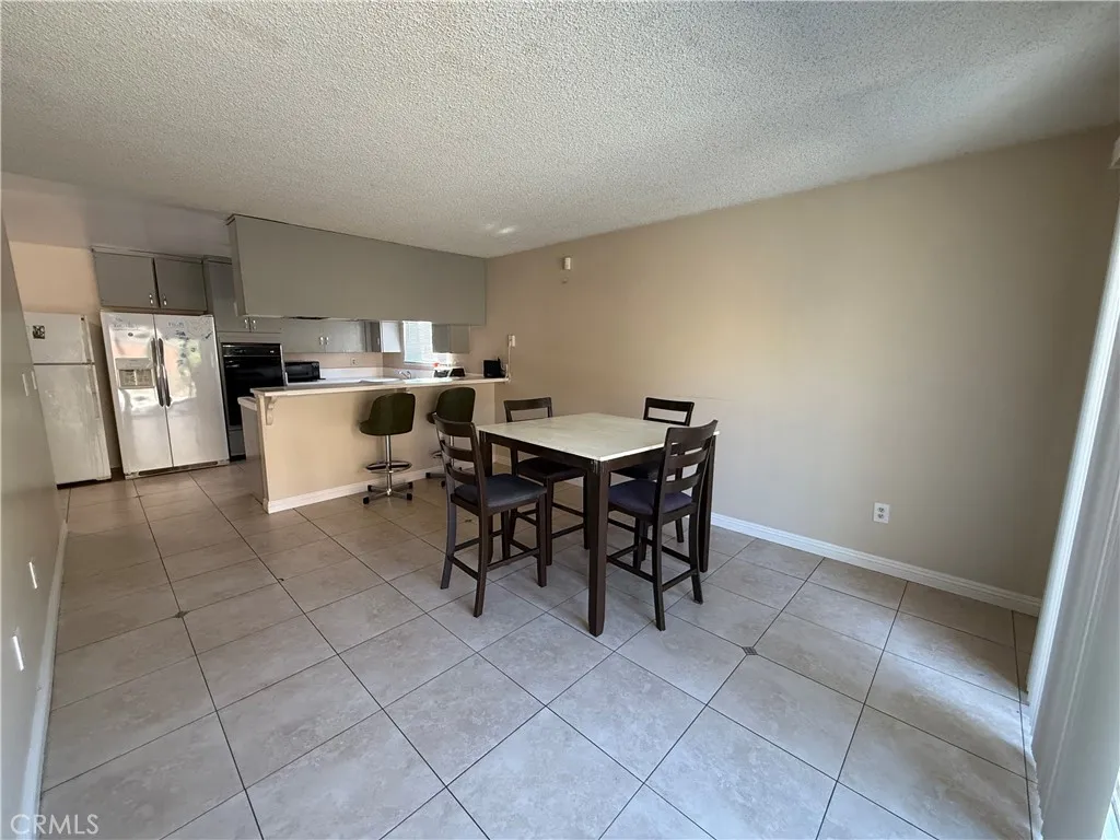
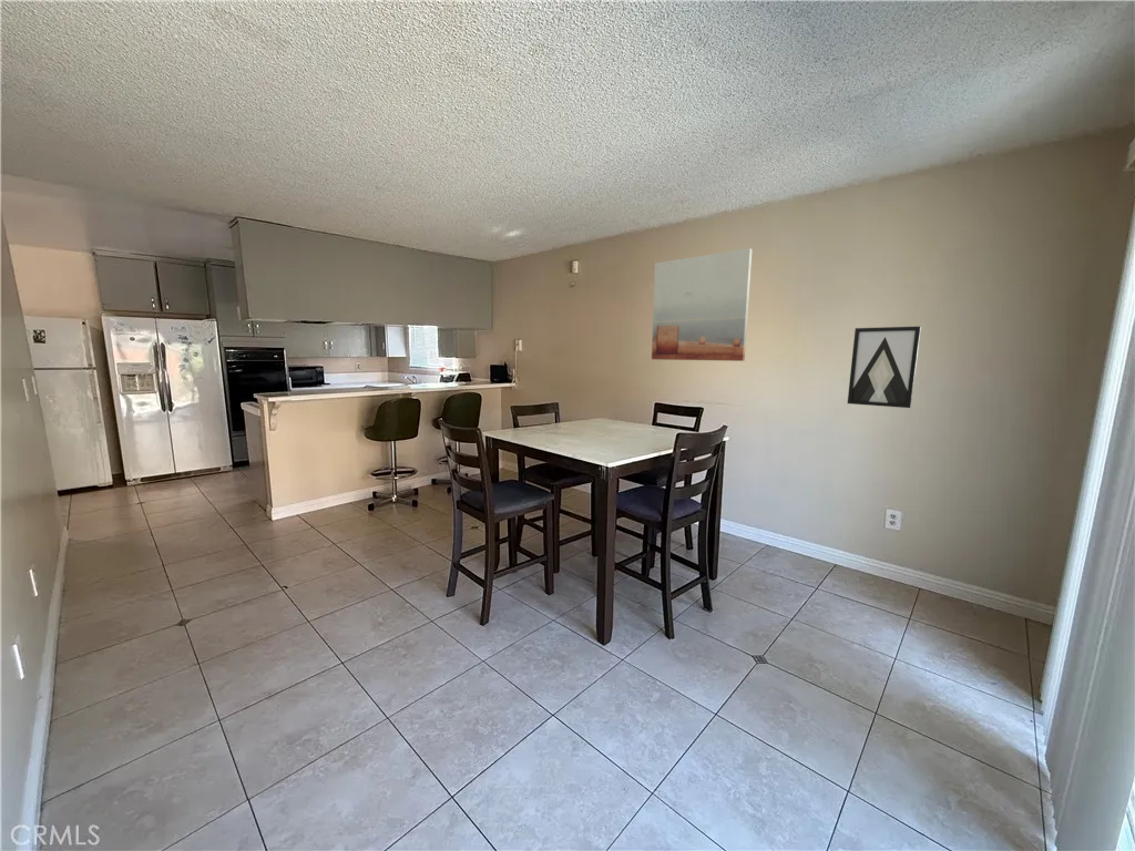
+ wall art (882, 367)
+ wall art (697, 309)
